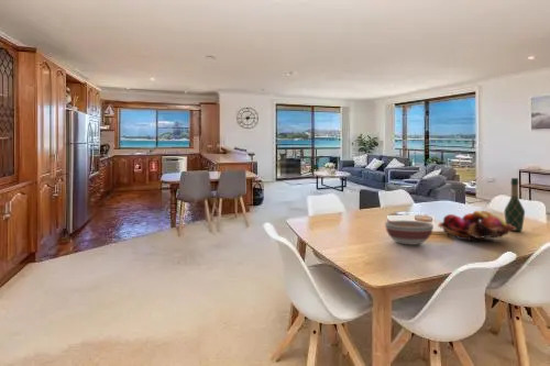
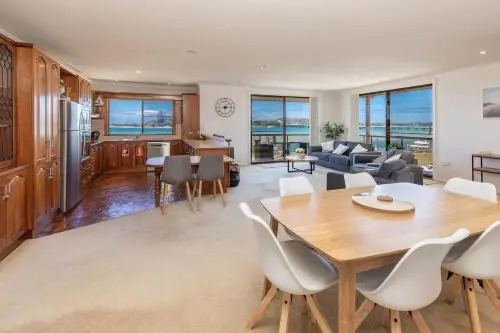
- fruit basket (475, 224)
- wine bottle (514, 203)
- bowl (408, 233)
